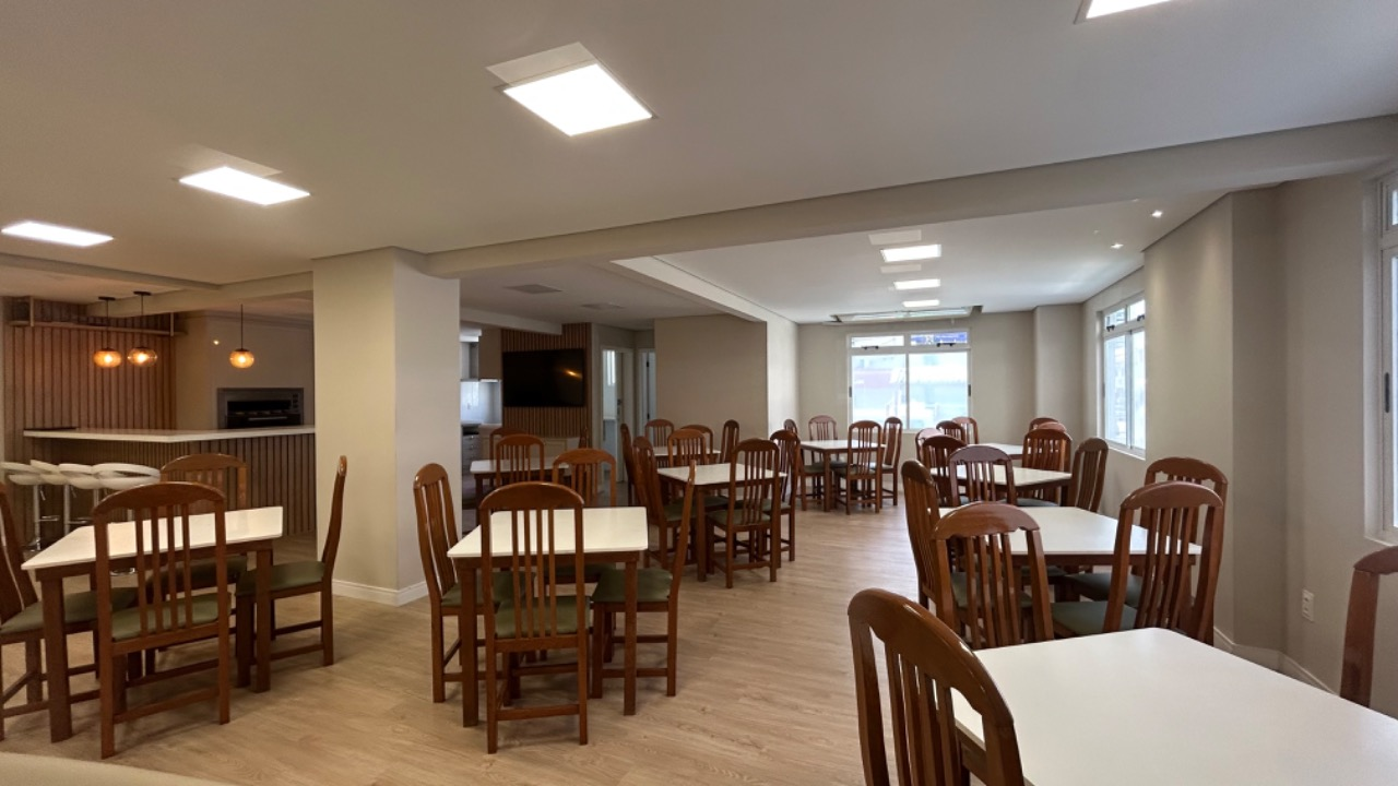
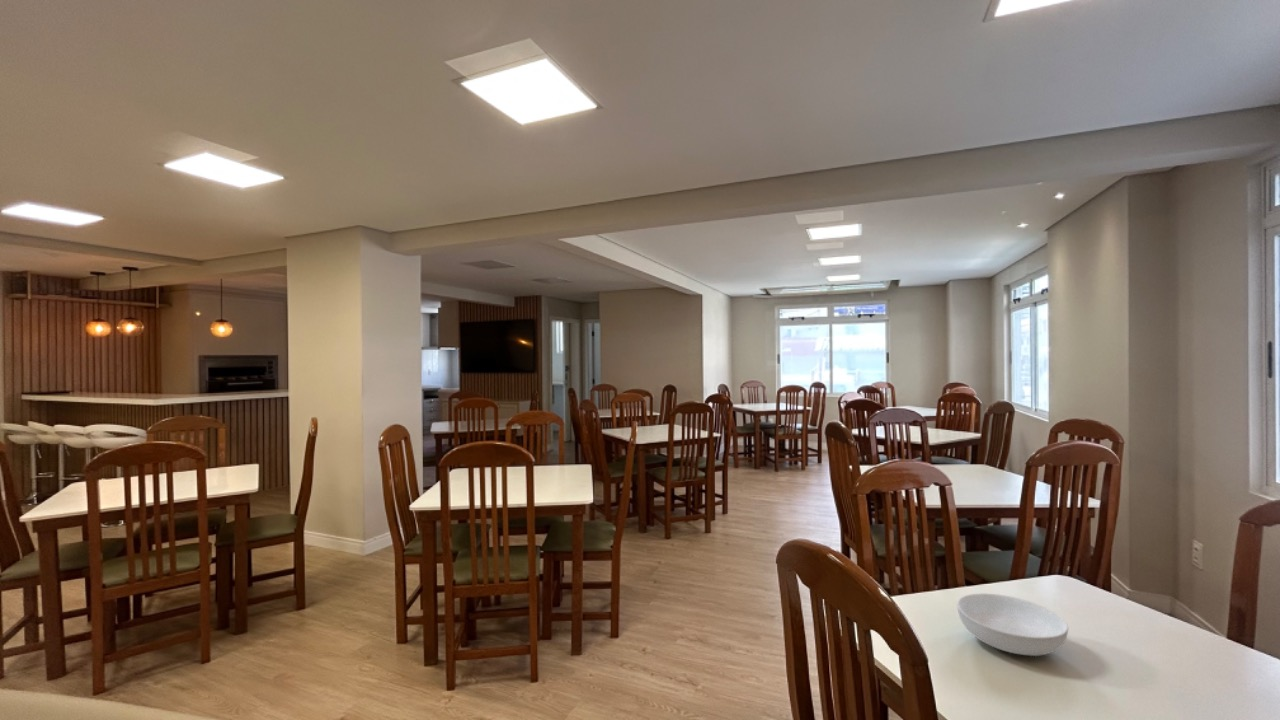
+ serving bowl (1010, 628)
